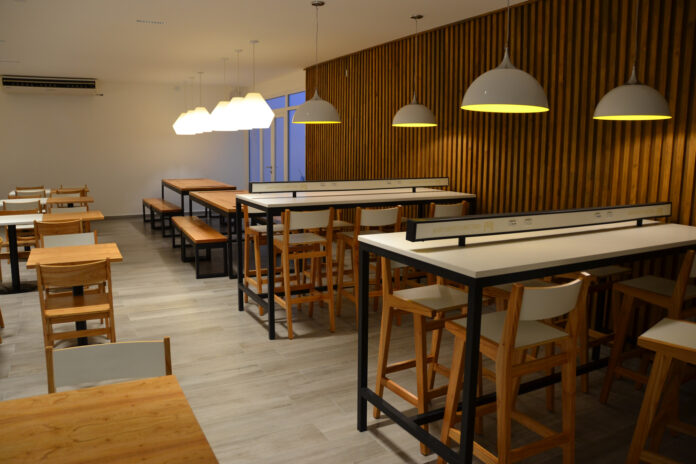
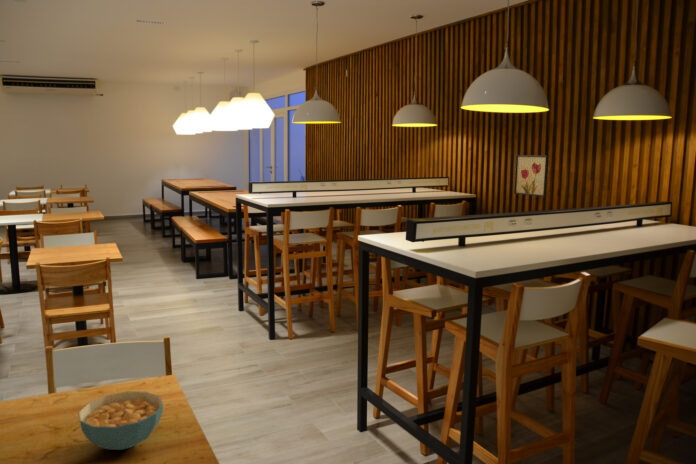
+ wall art (531, 175)
+ cereal bowl (122, 426)
